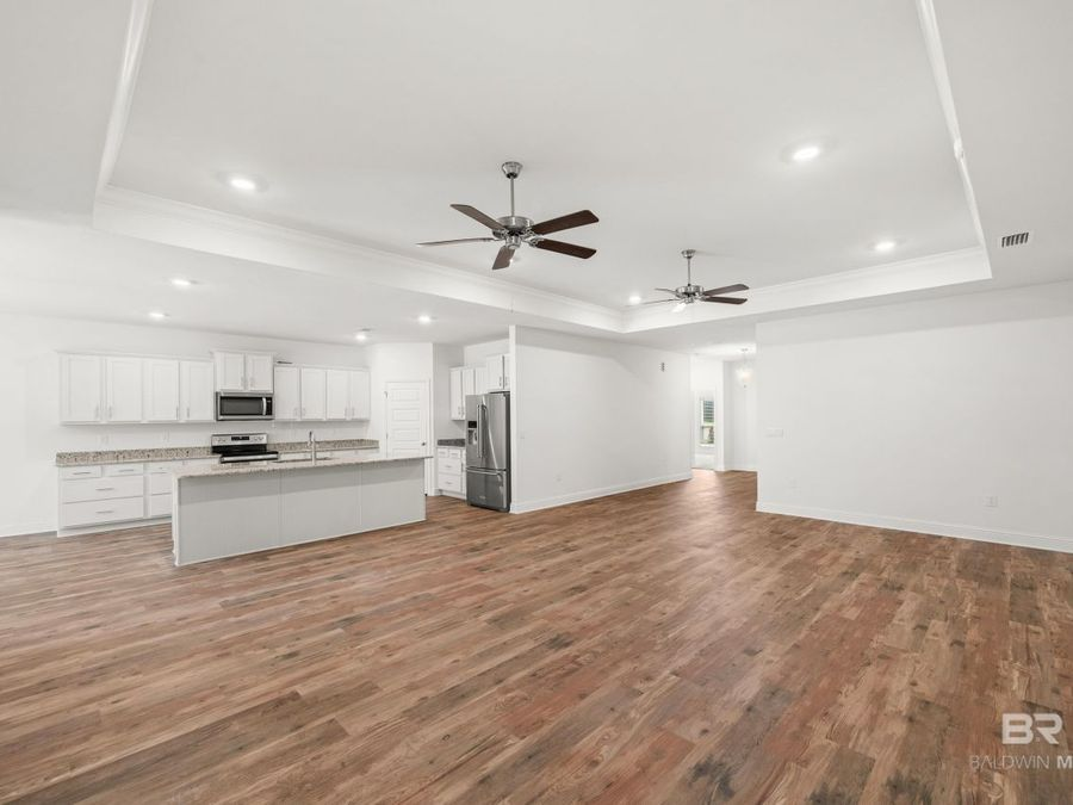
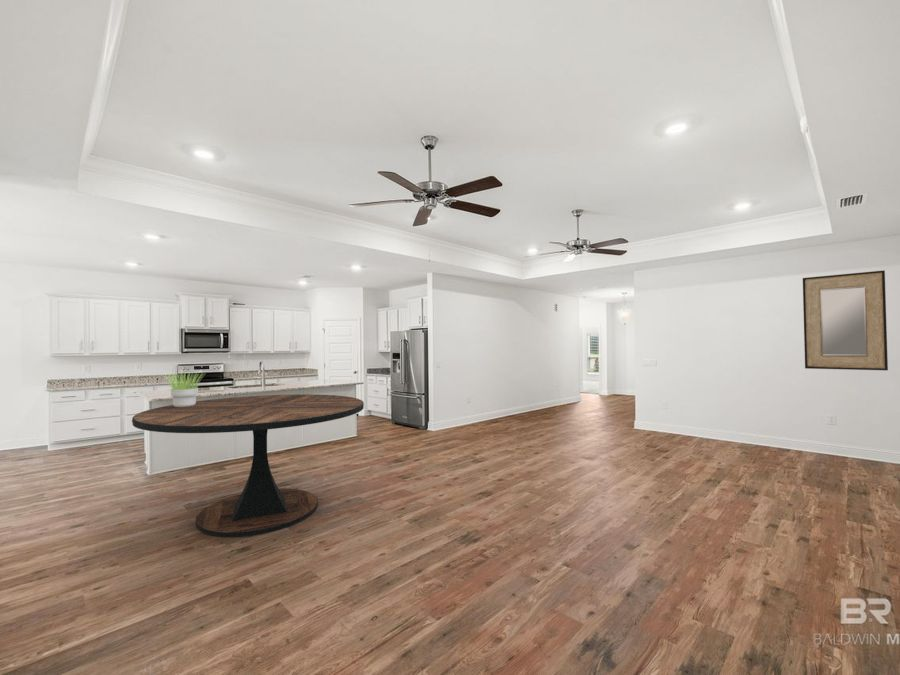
+ dining table (260, 458)
+ home mirror (843, 321)
+ potted plant (184, 389)
